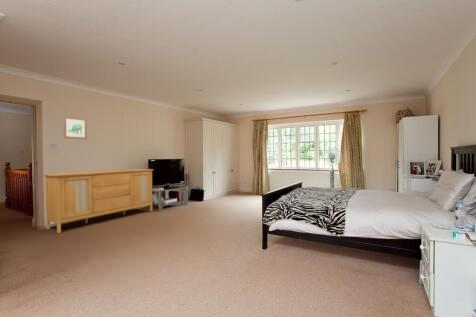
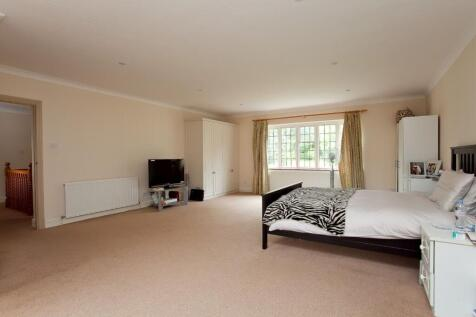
- wall art (75, 128)
- sideboard (106, 195)
